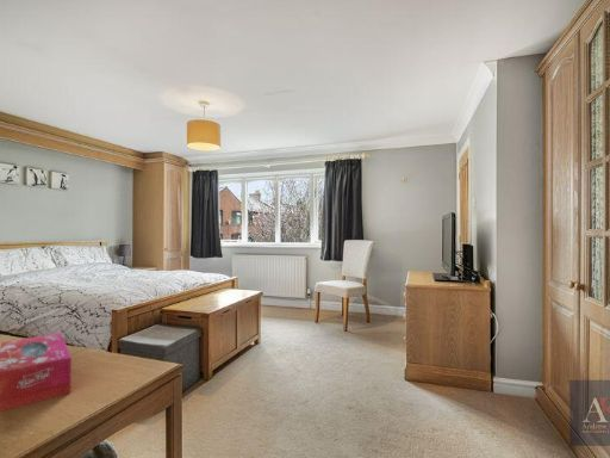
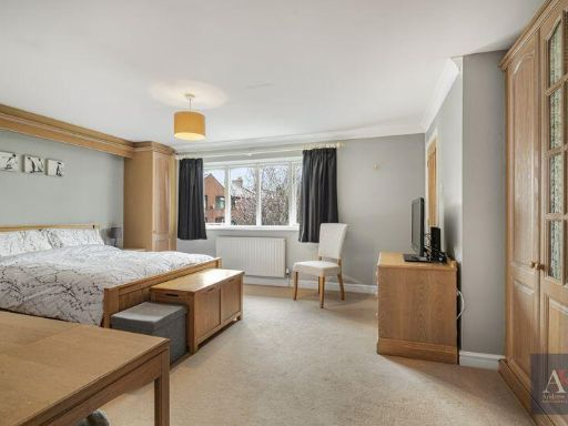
- tissue box (33, 366)
